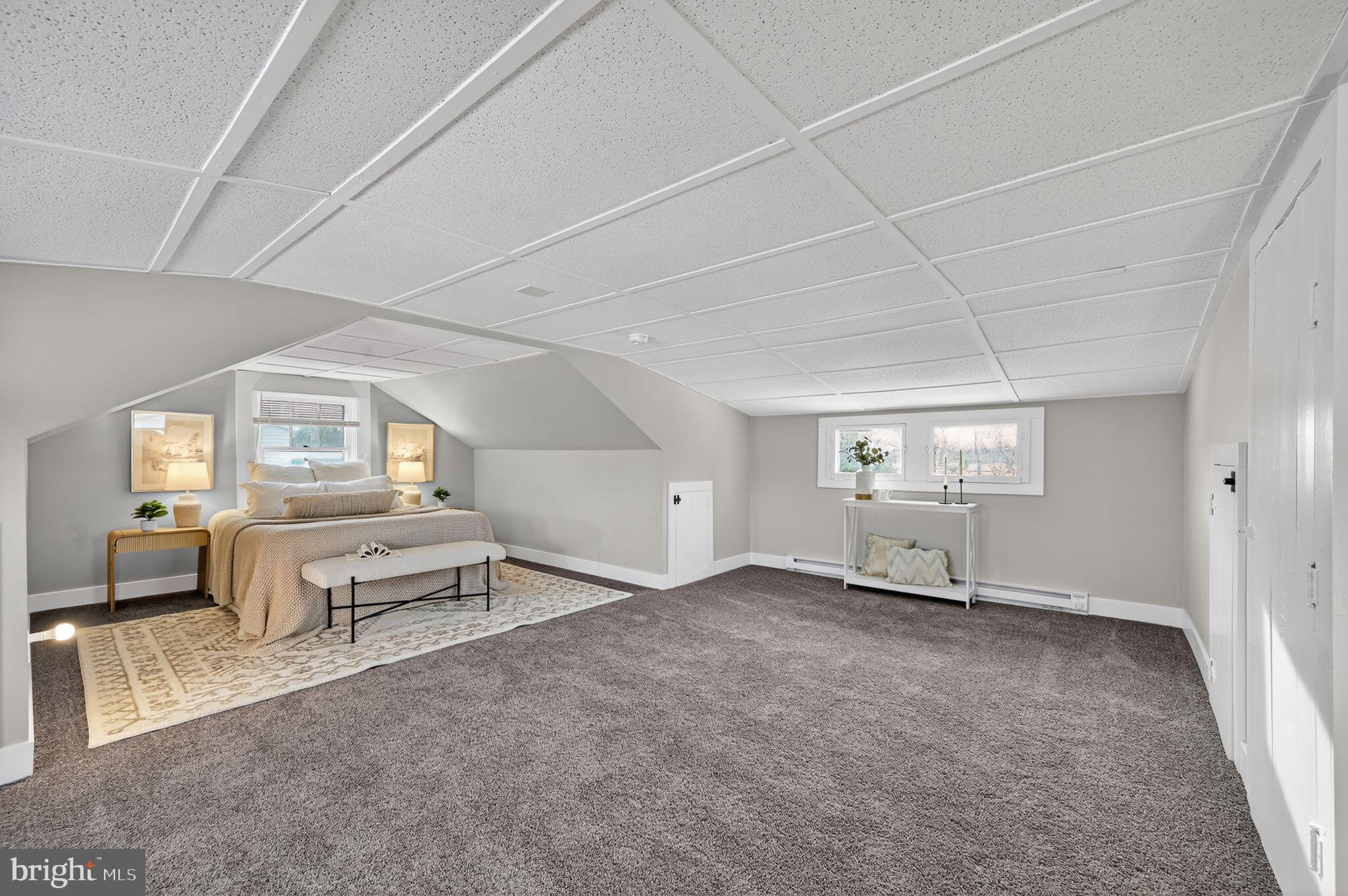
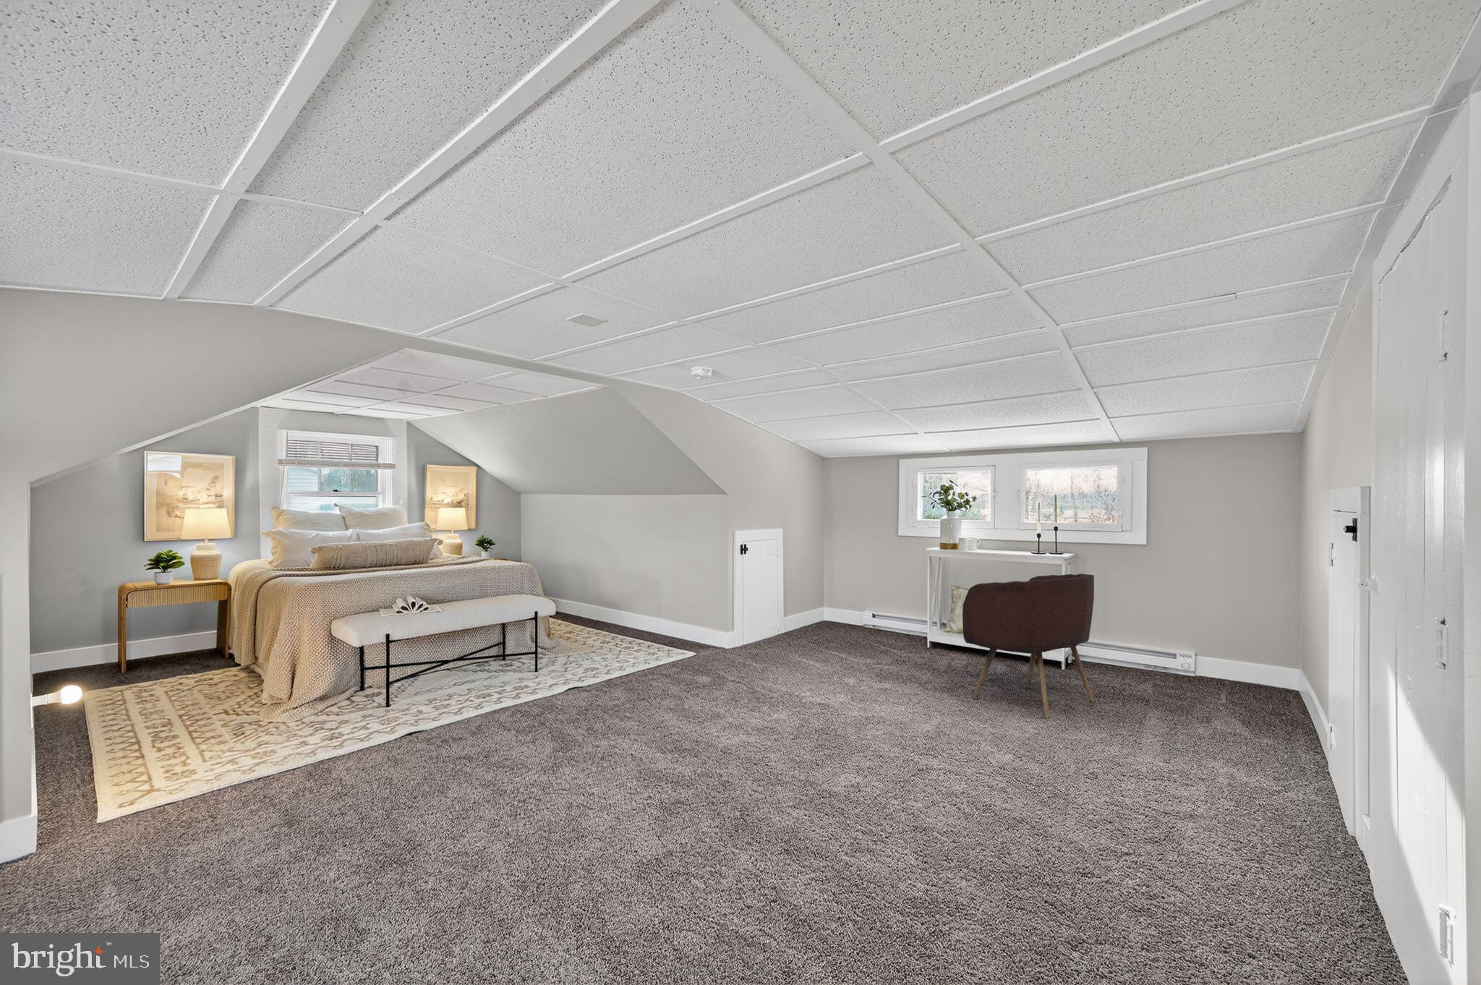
+ armchair (1025, 633)
